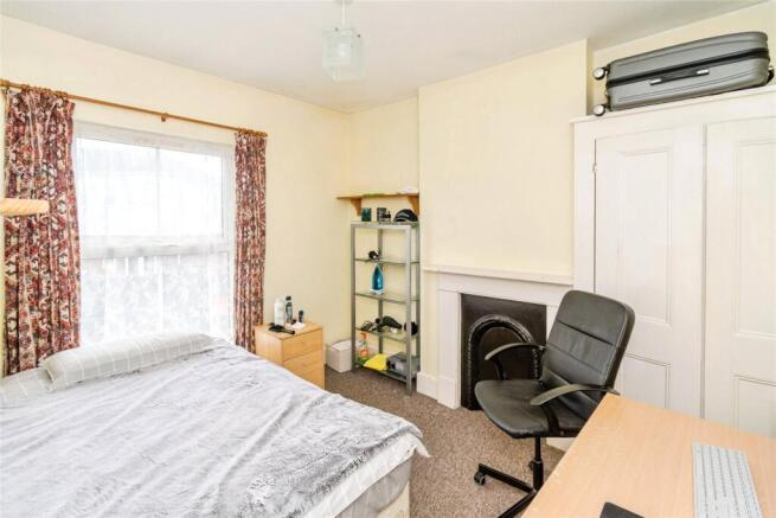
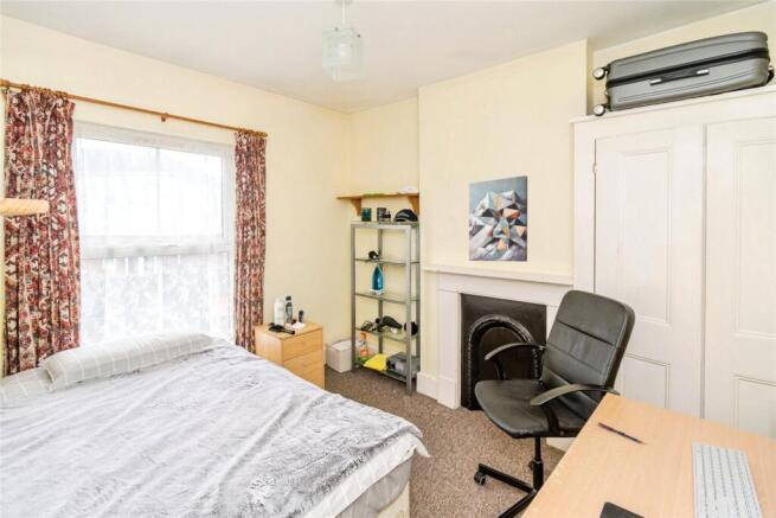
+ wall art (496, 220)
+ pen (618, 431)
